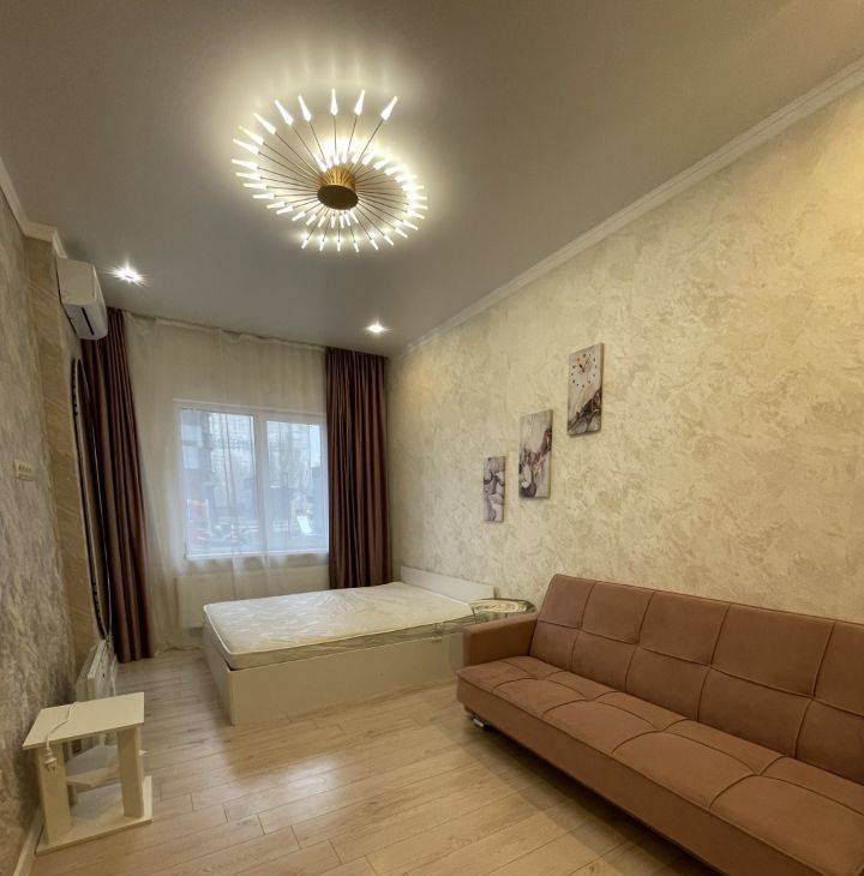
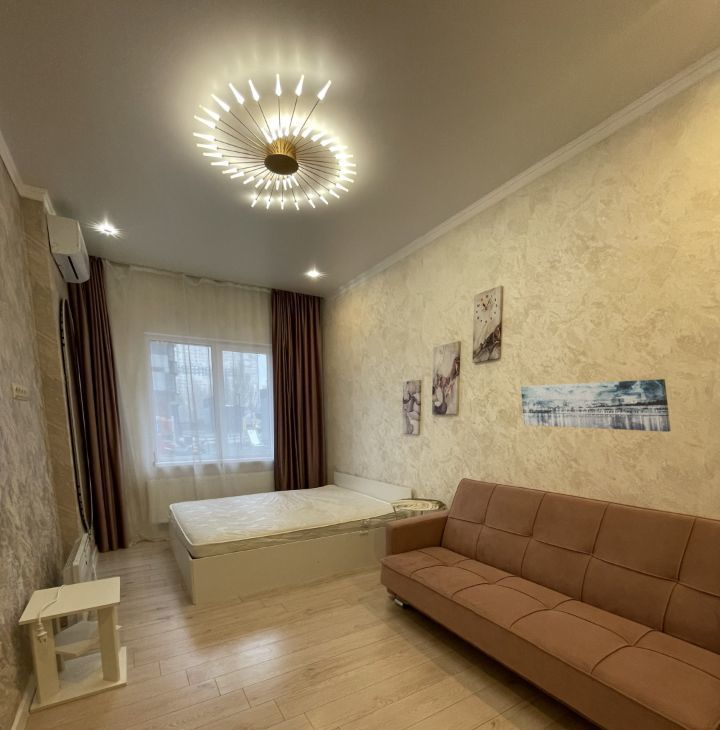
+ wall art (584, 405)
